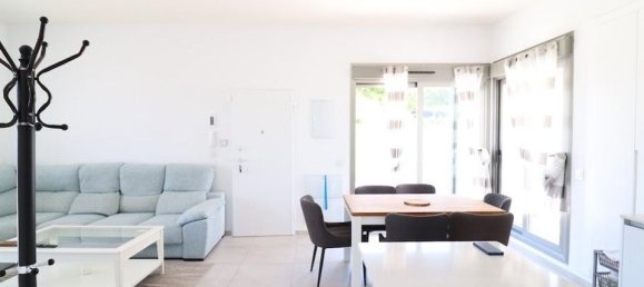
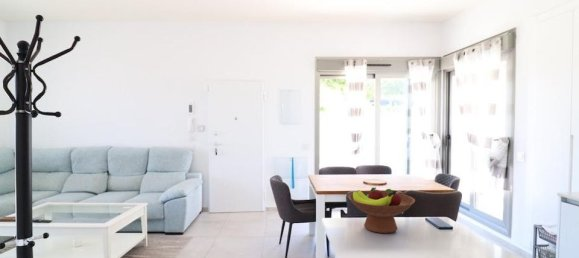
+ fruit bowl (380, 207)
